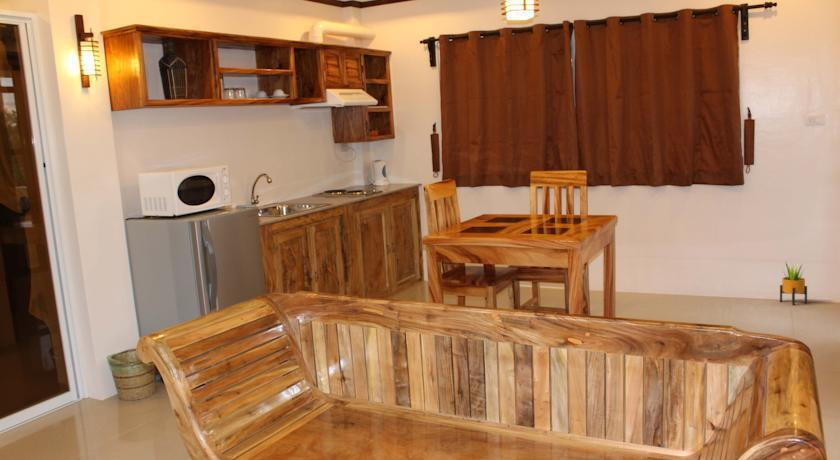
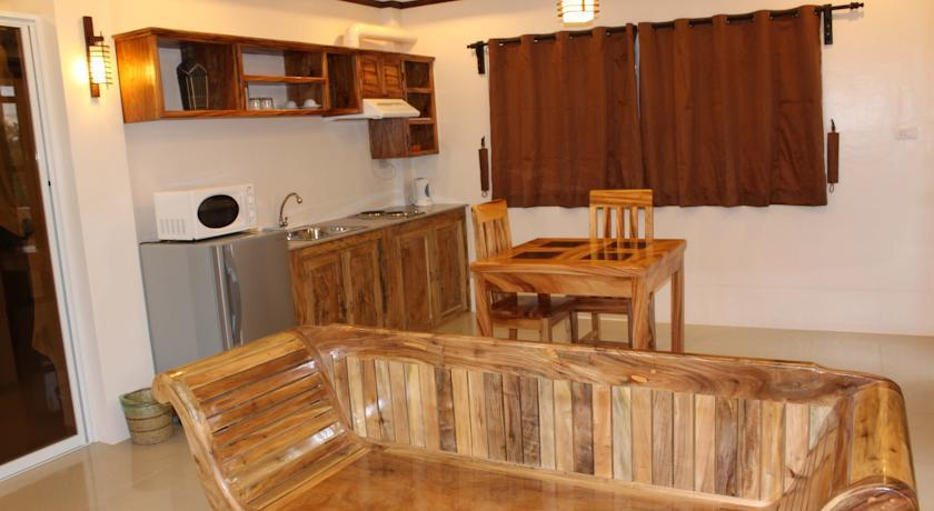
- potted plant (793, 282)
